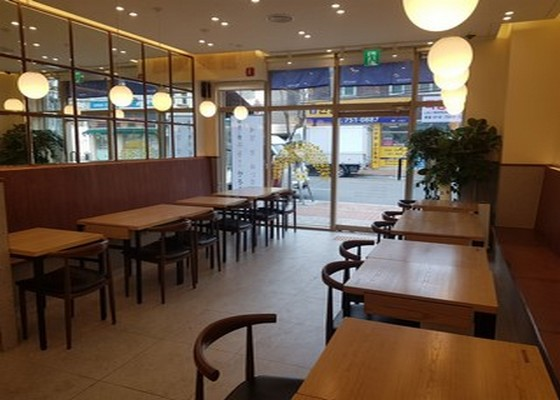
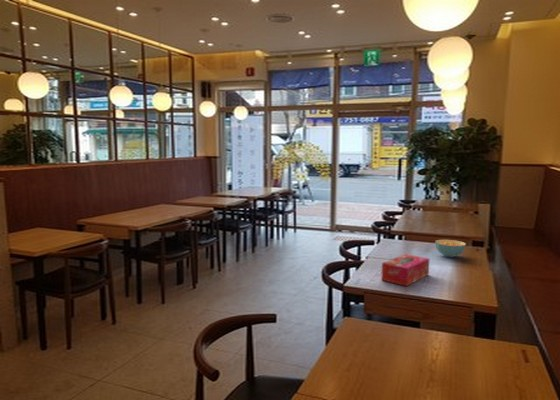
+ tissue box (405, 269)
+ cereal bowl (449, 249)
